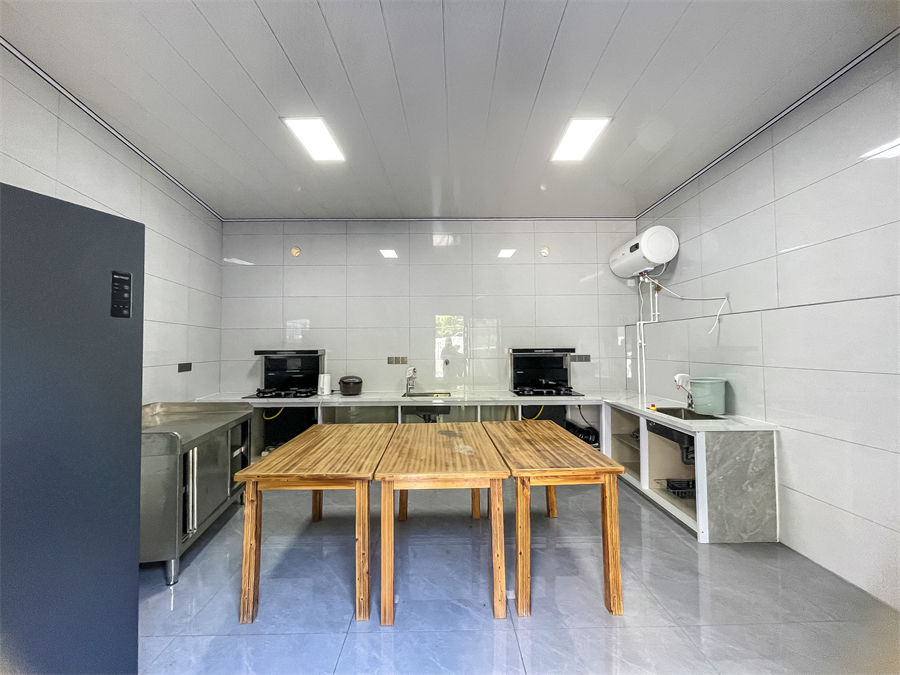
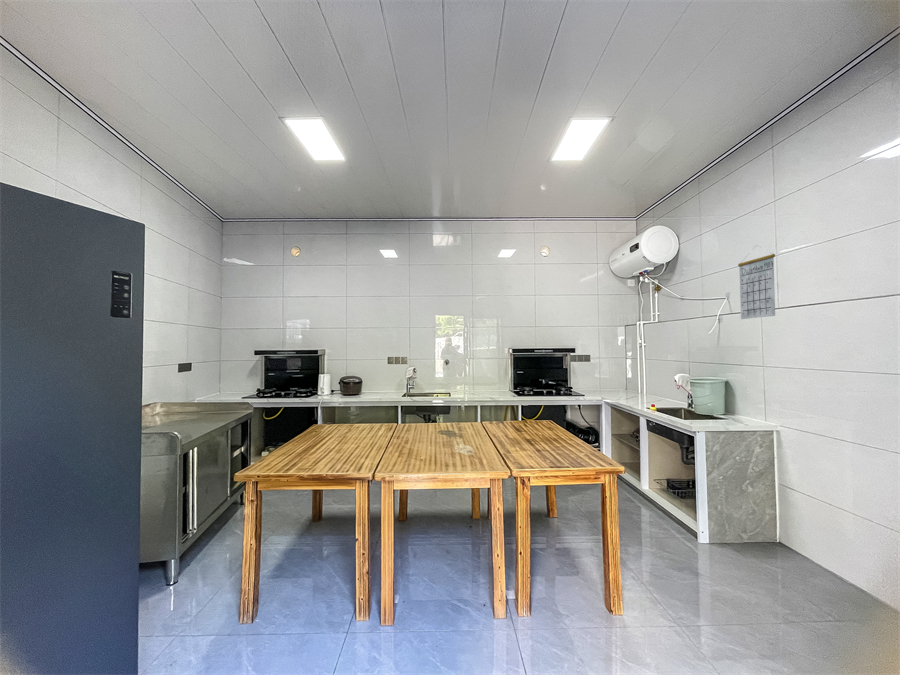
+ calendar (756, 281)
